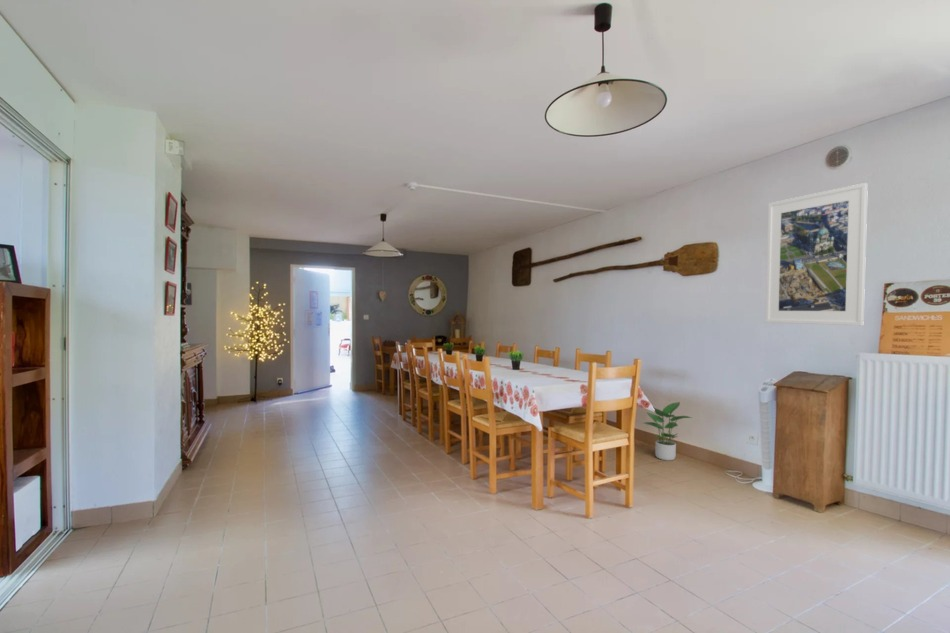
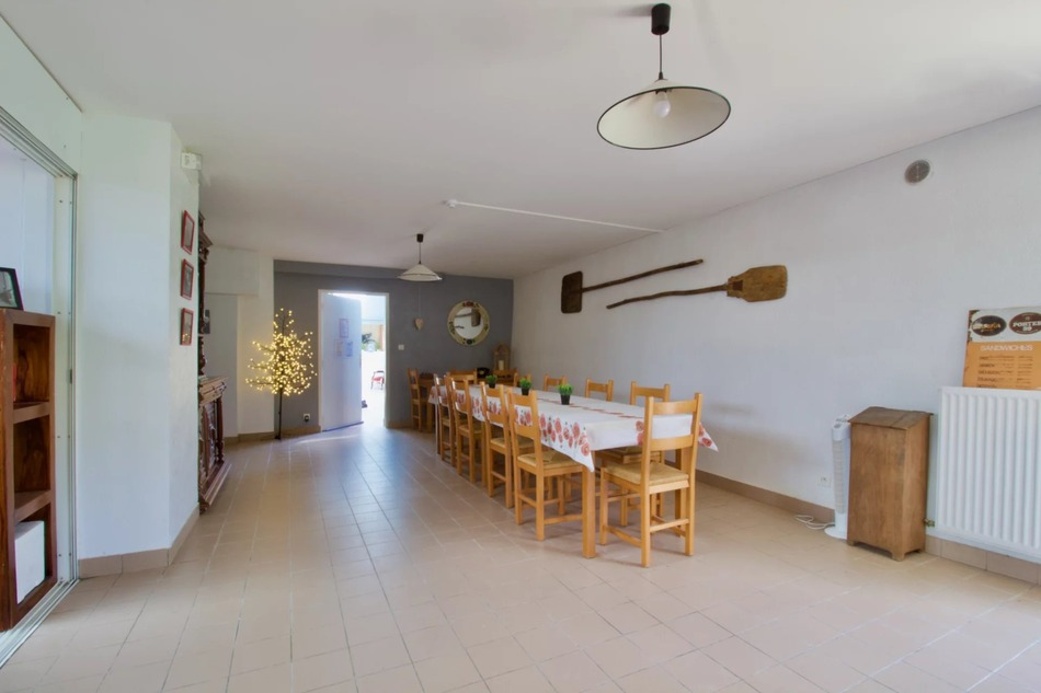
- potted plant (662, 429)
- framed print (811, 259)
